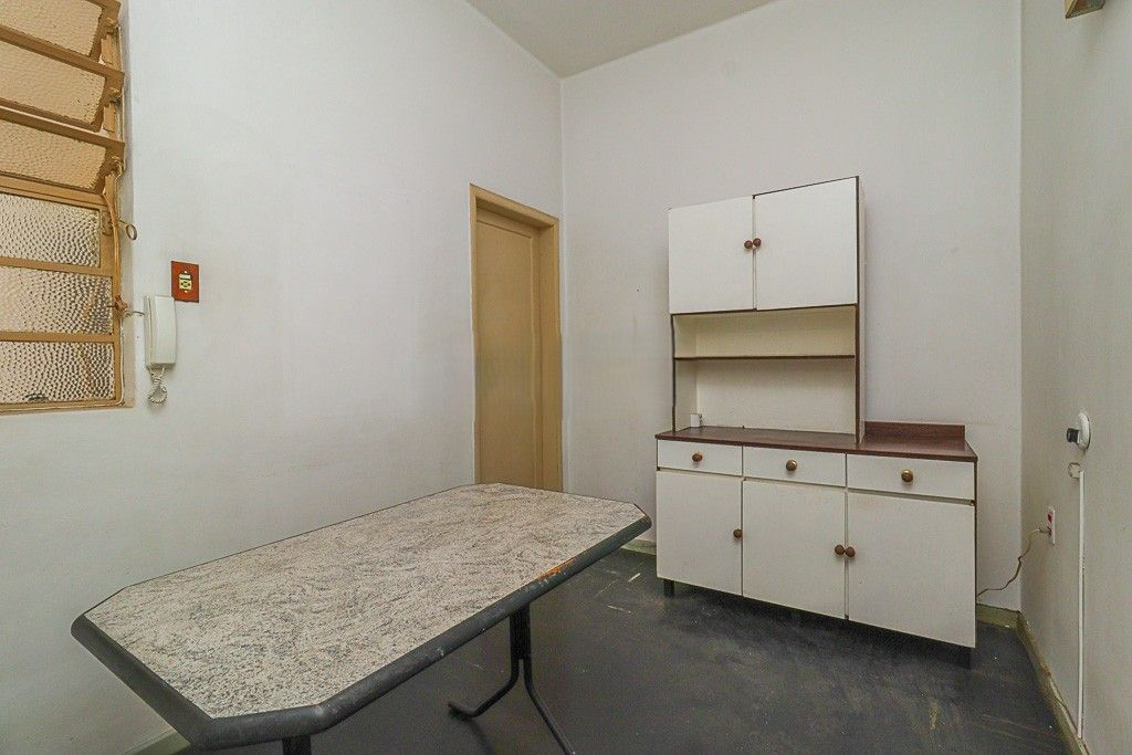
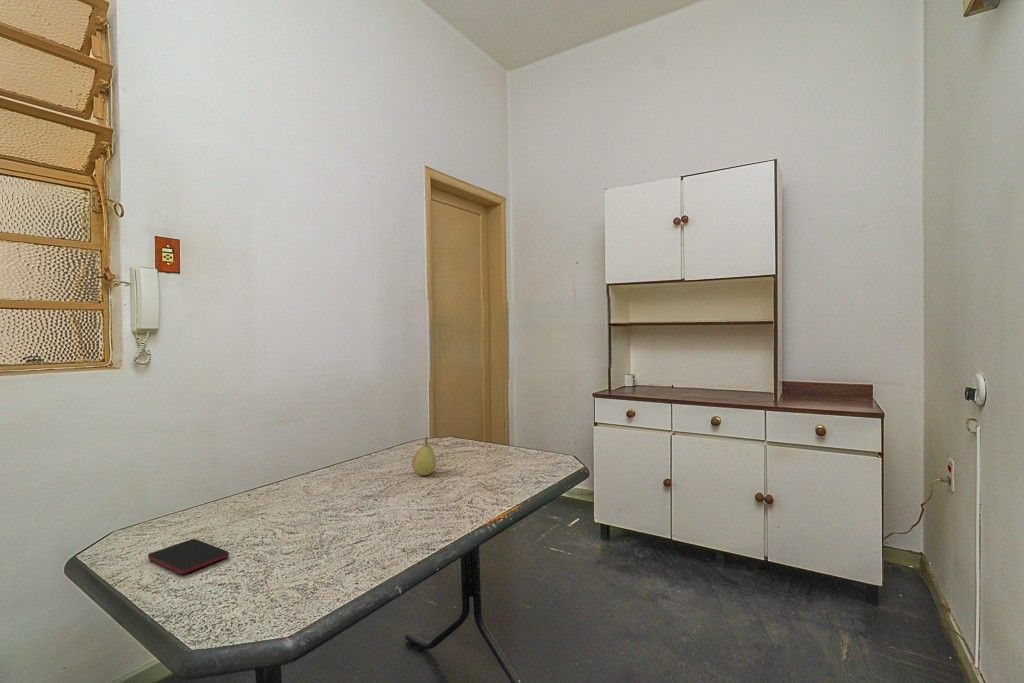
+ smartphone (188, 555)
+ fruit (424, 455)
